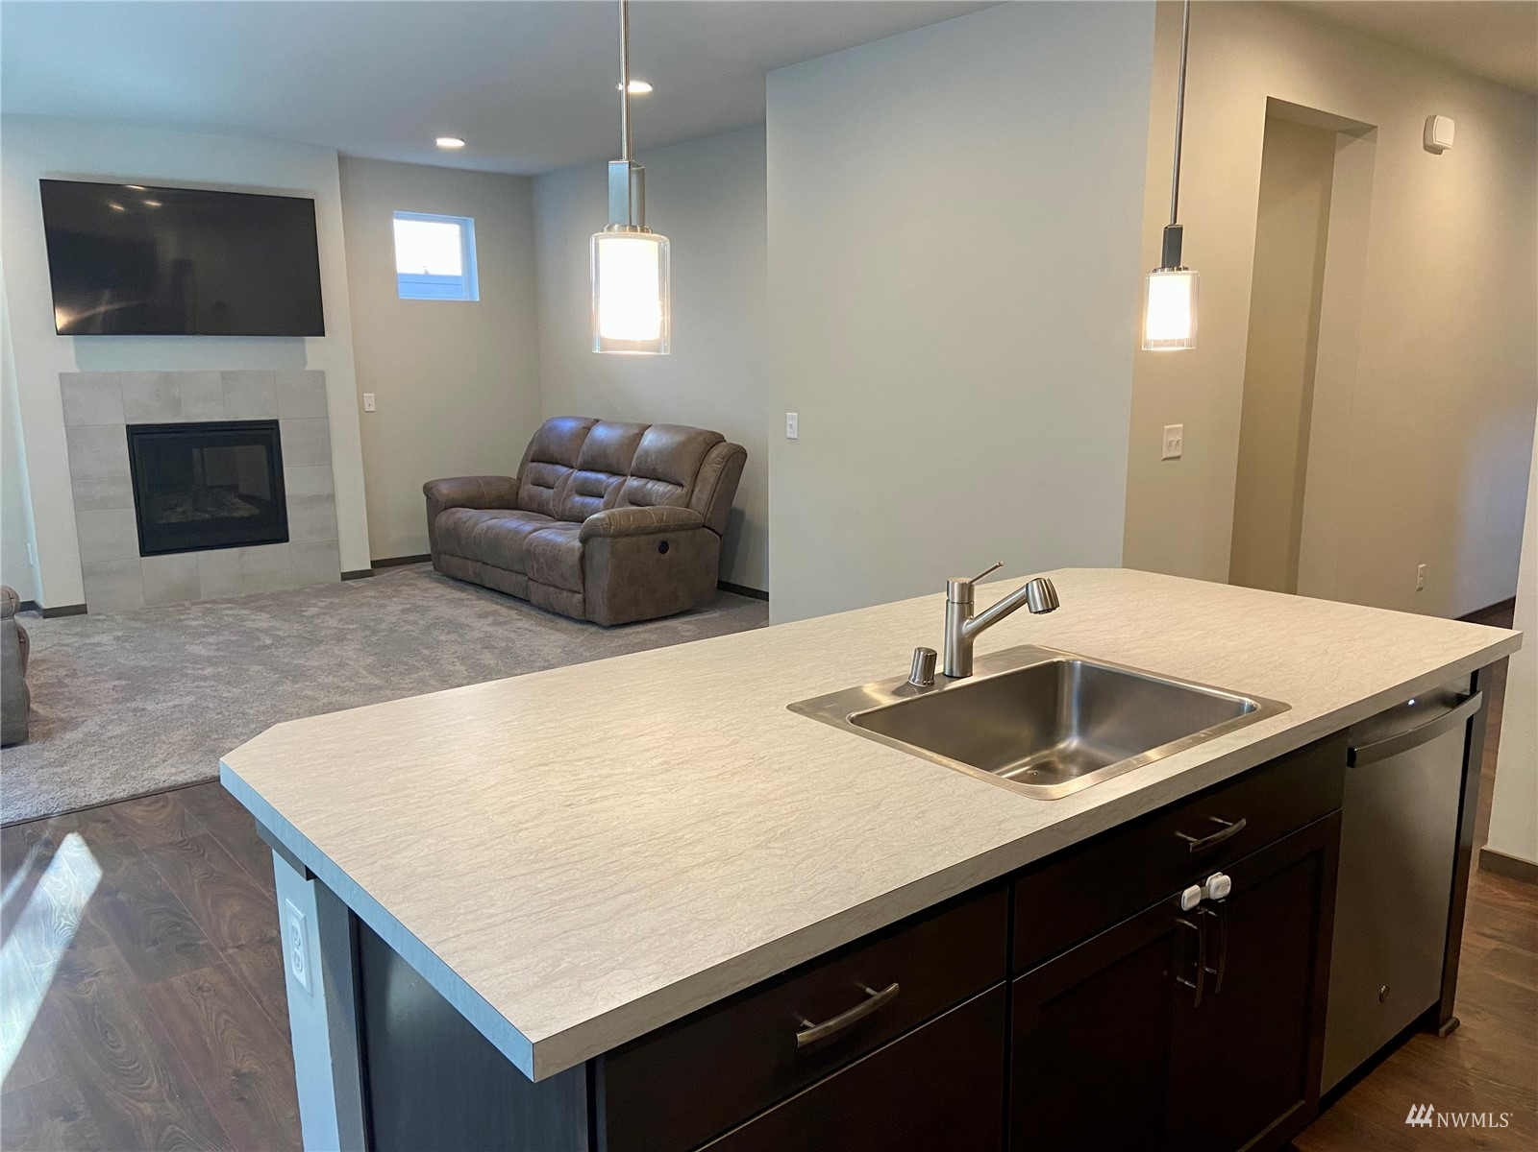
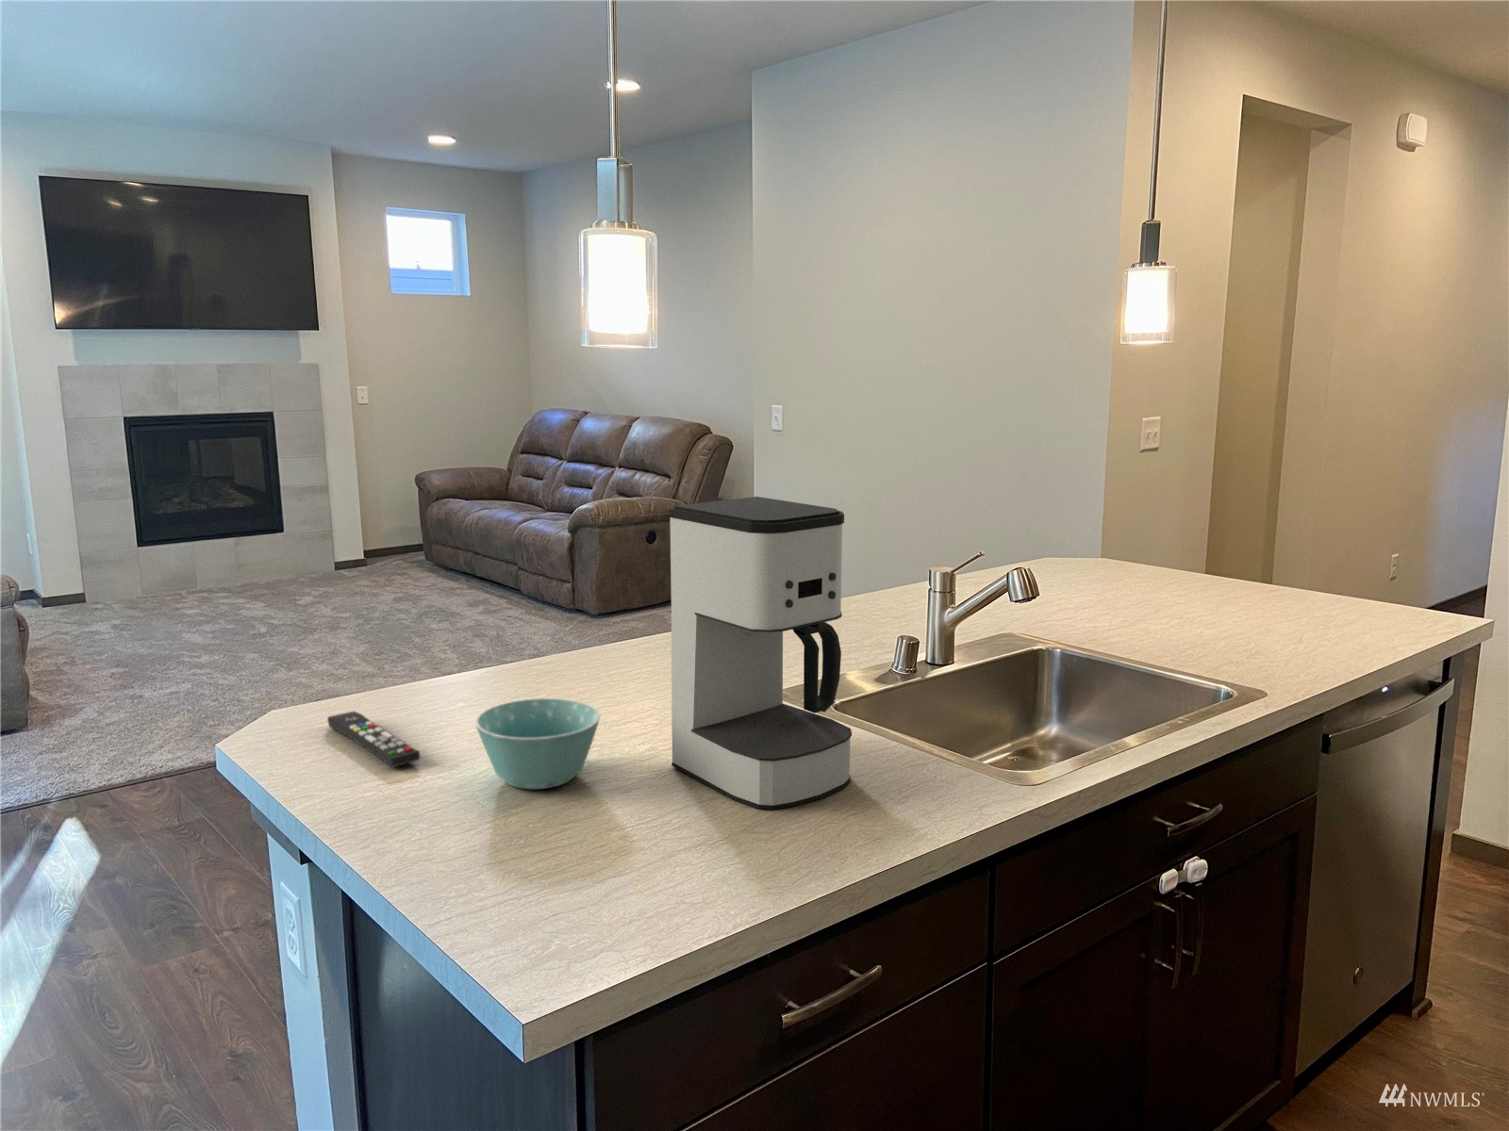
+ remote control (371, 737)
+ bowl (539, 746)
+ coffee maker (775, 643)
